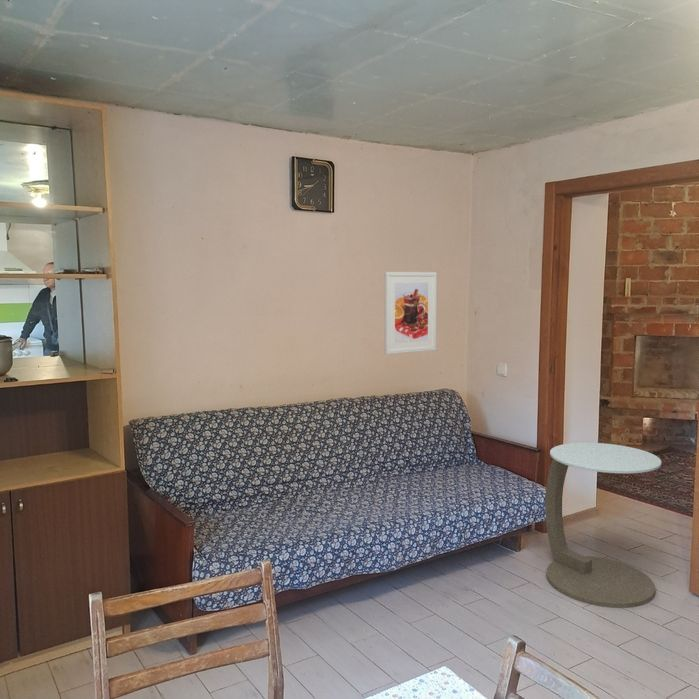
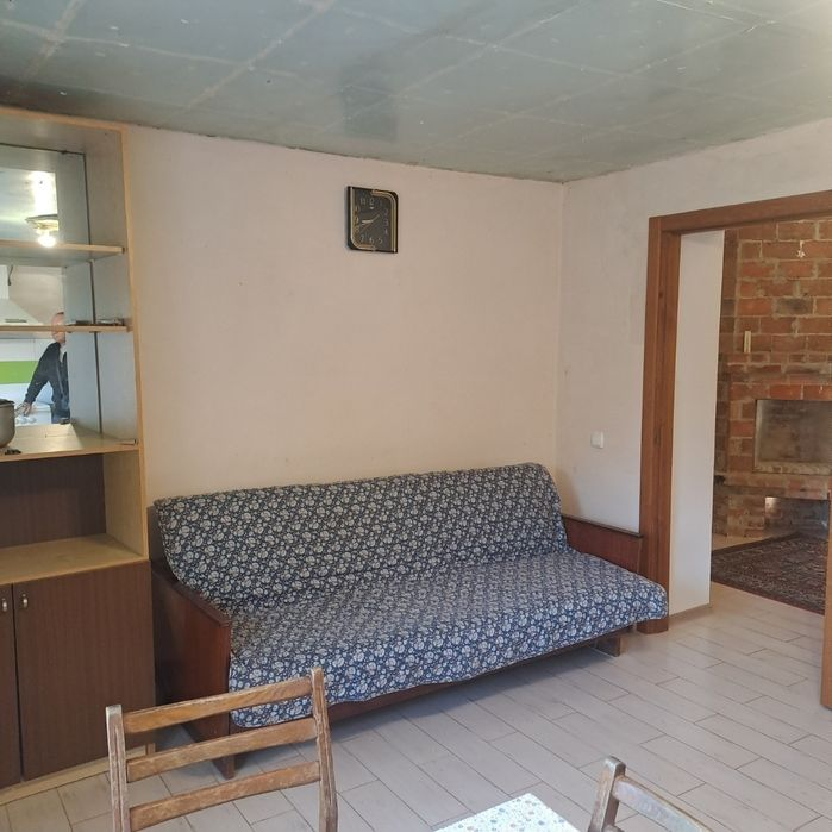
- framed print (411, 312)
- side table (562, 520)
